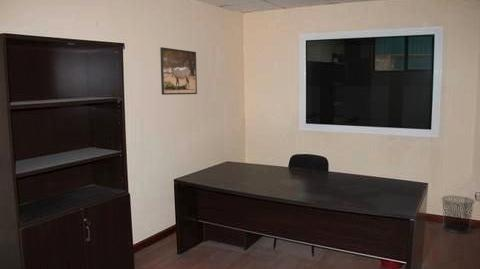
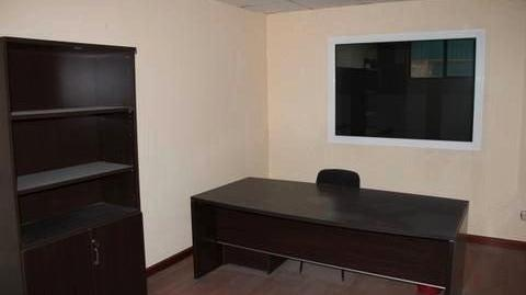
- waste bin (456, 214)
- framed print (179, 72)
